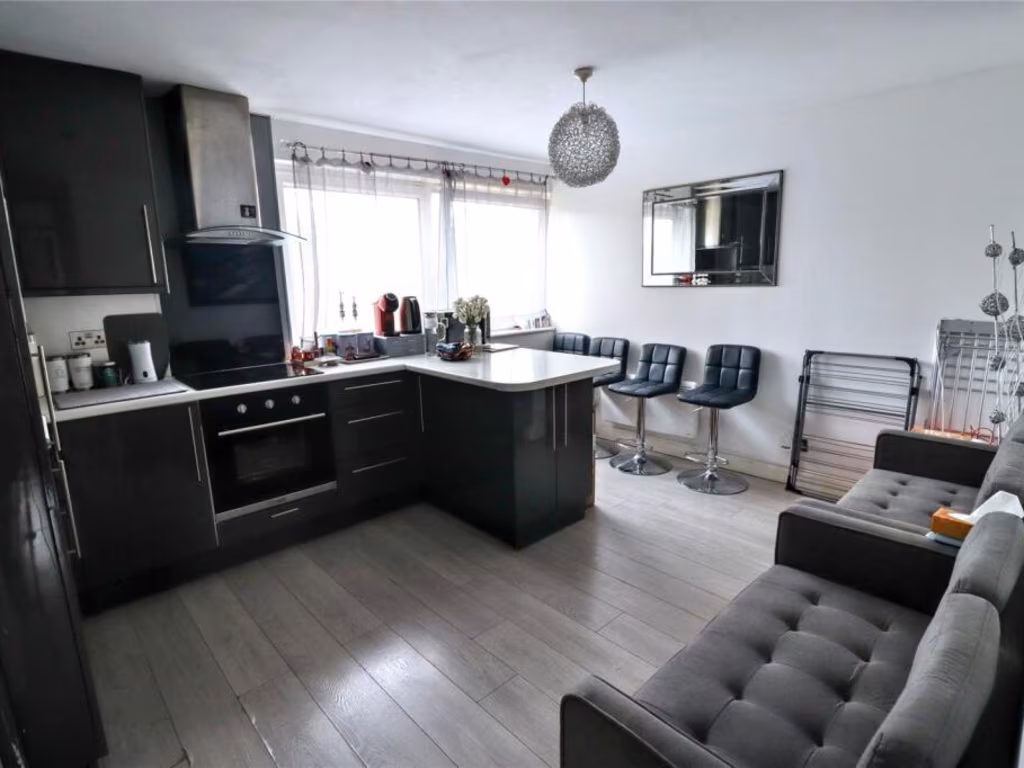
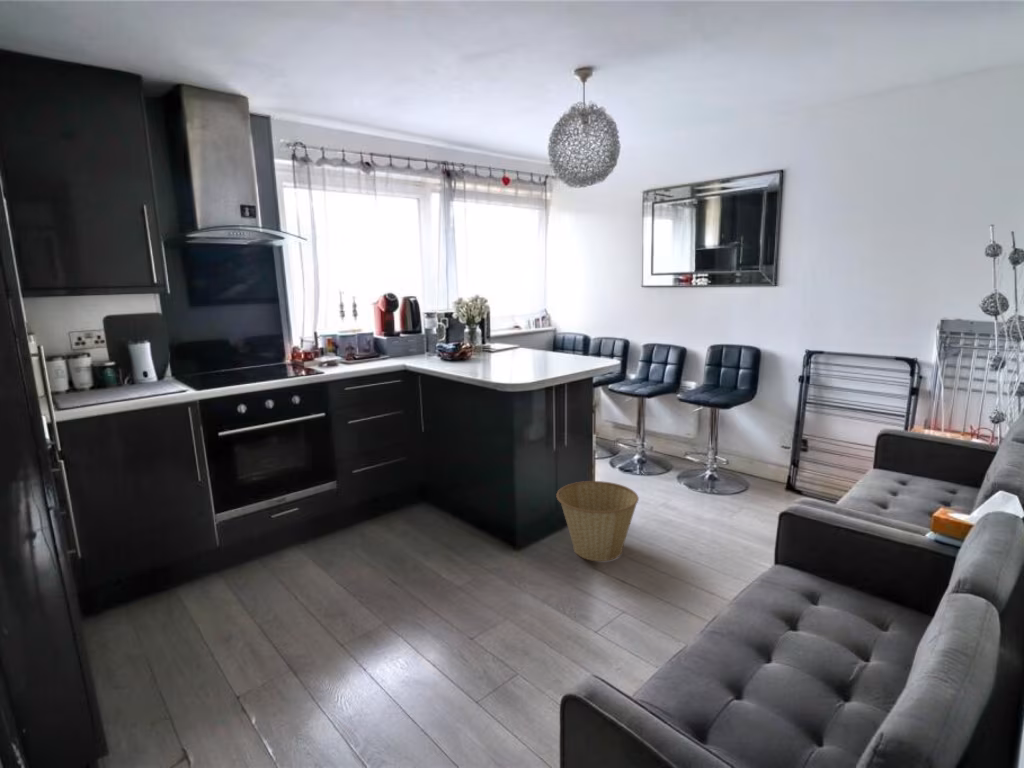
+ basket (596, 522)
